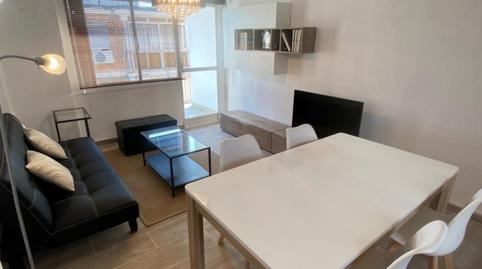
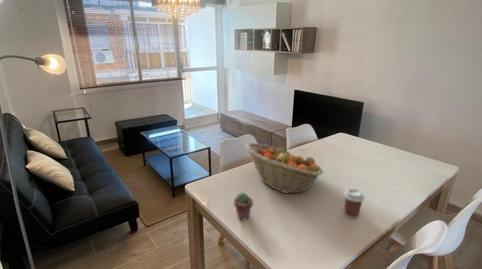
+ fruit basket (282, 163)
+ coffee cup (353, 203)
+ potted succulent (243, 204)
